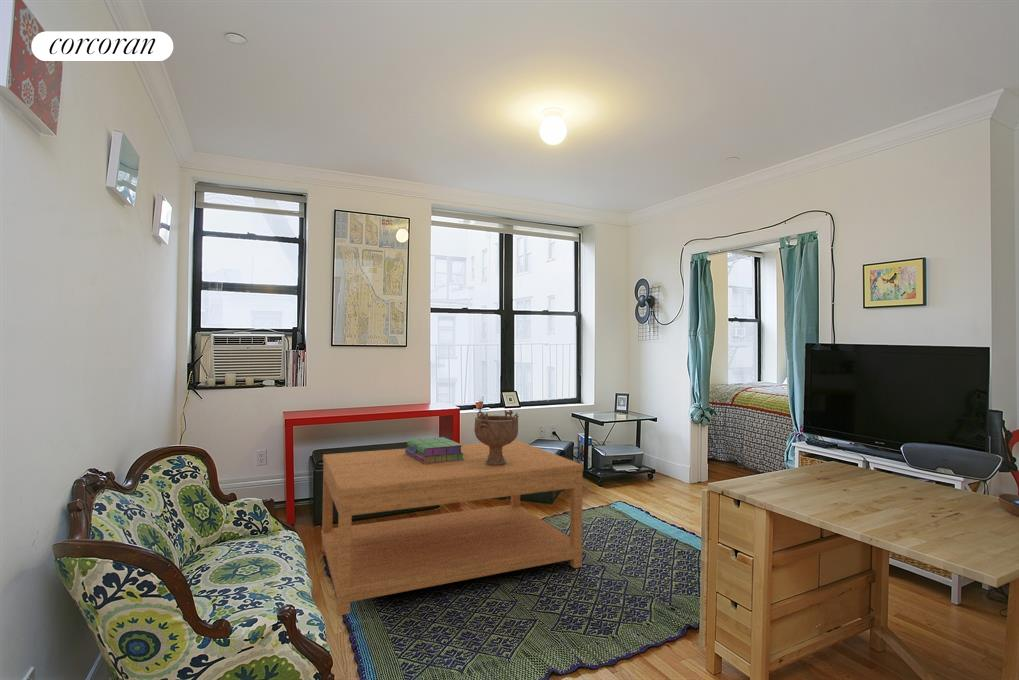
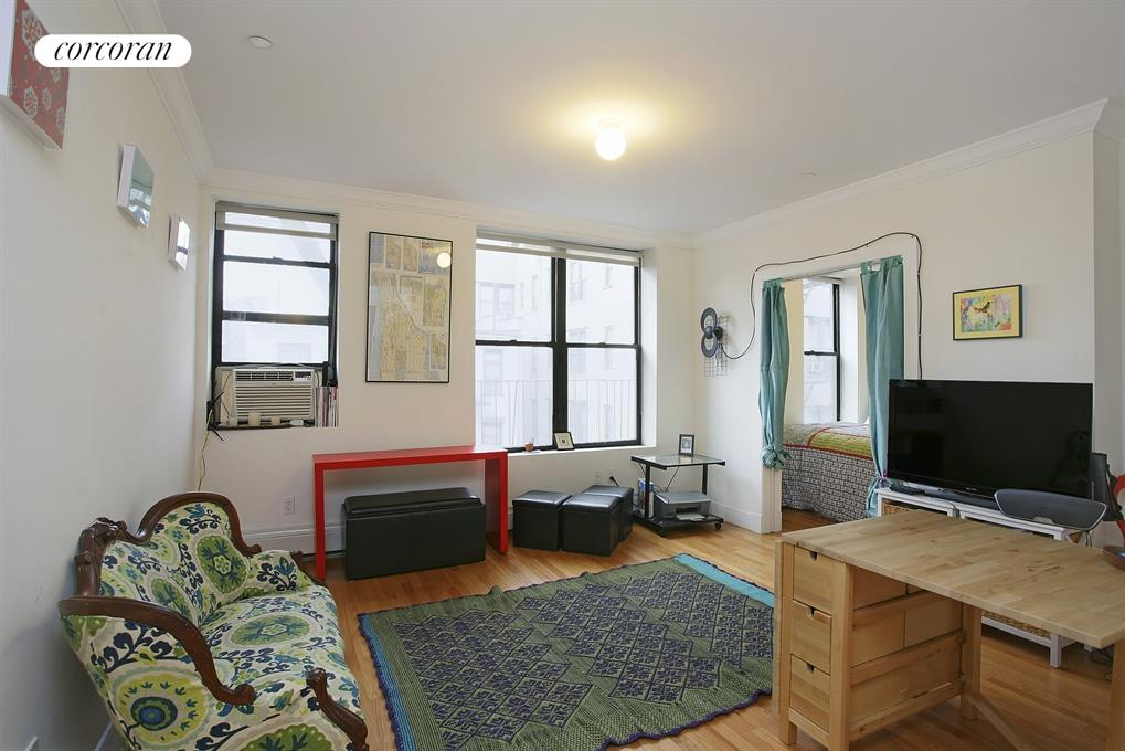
- stack of books (434, 449)
- decorative bowl (496, 436)
- coffee table (448, 513)
